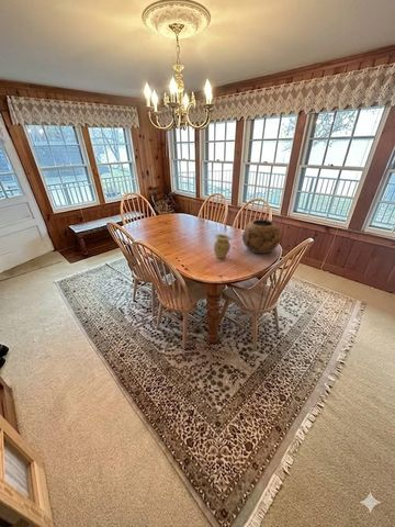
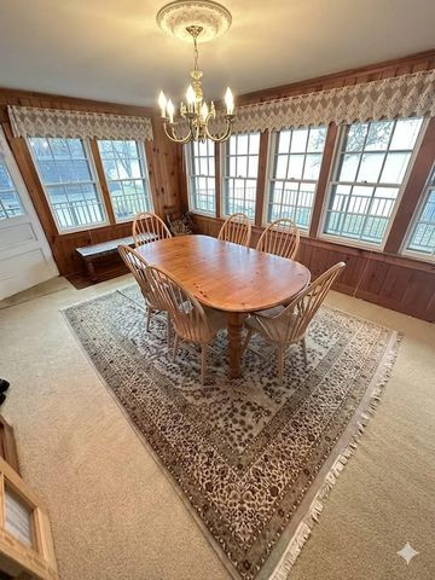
- vase (222, 246)
- decorative bowl (261, 236)
